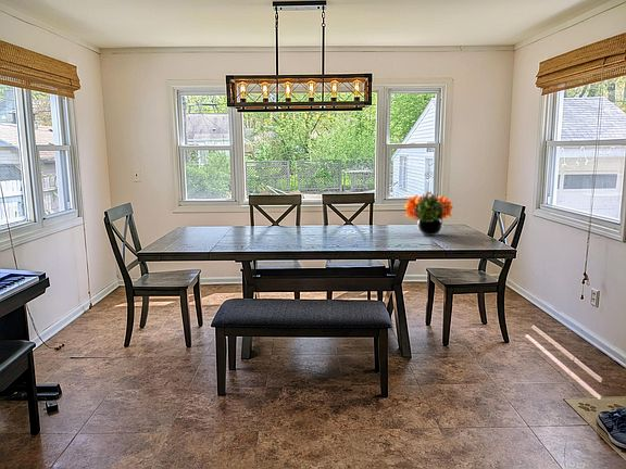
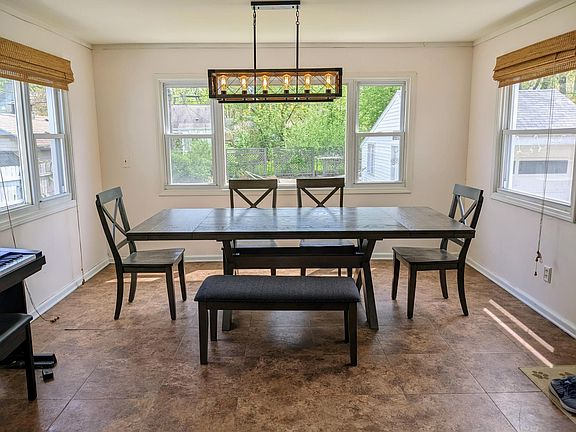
- flower arrangement (429, 213)
